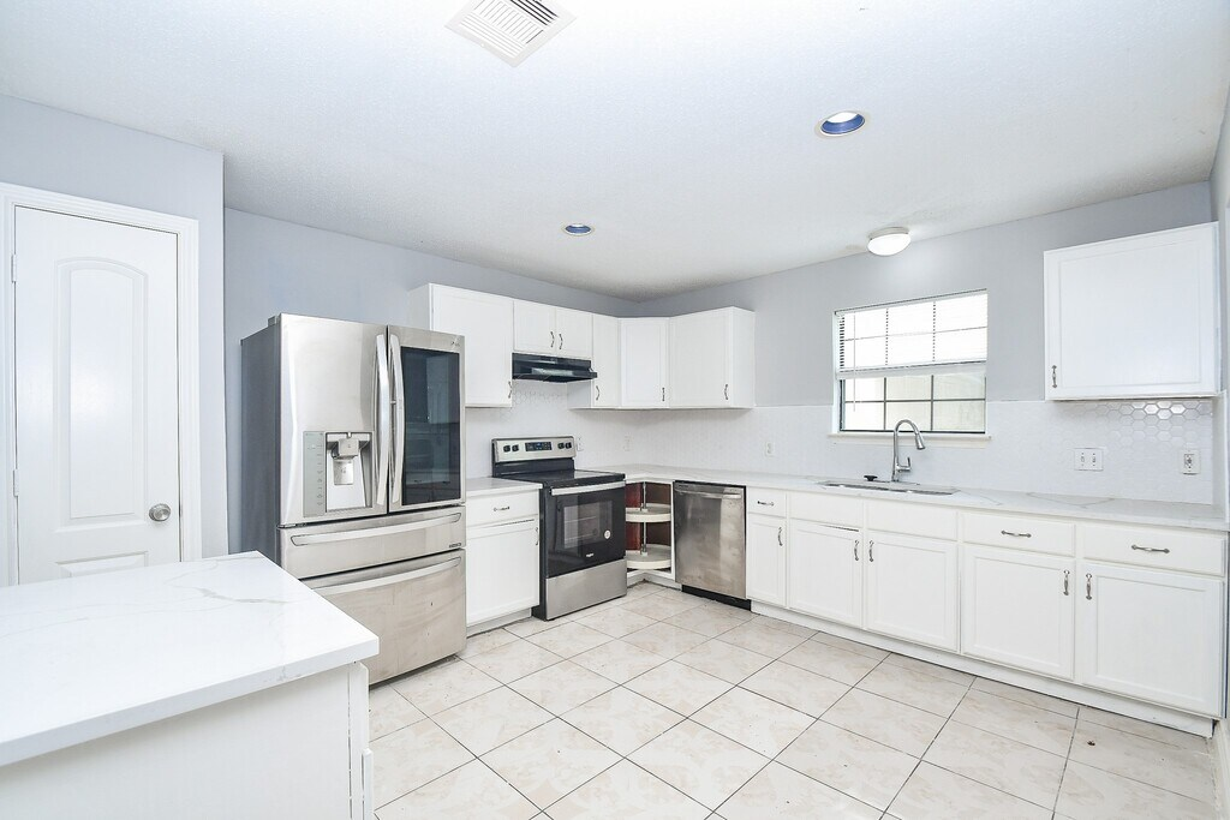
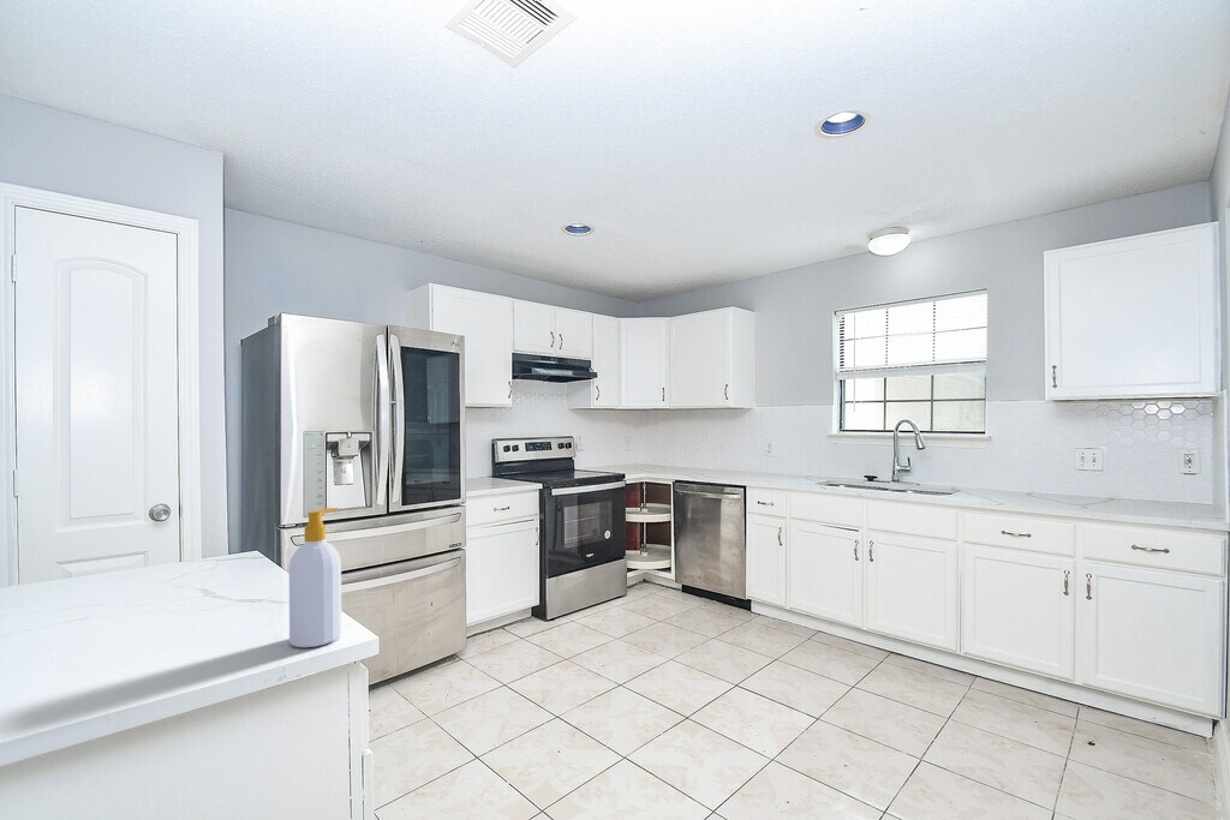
+ soap bottle (317, 574)
